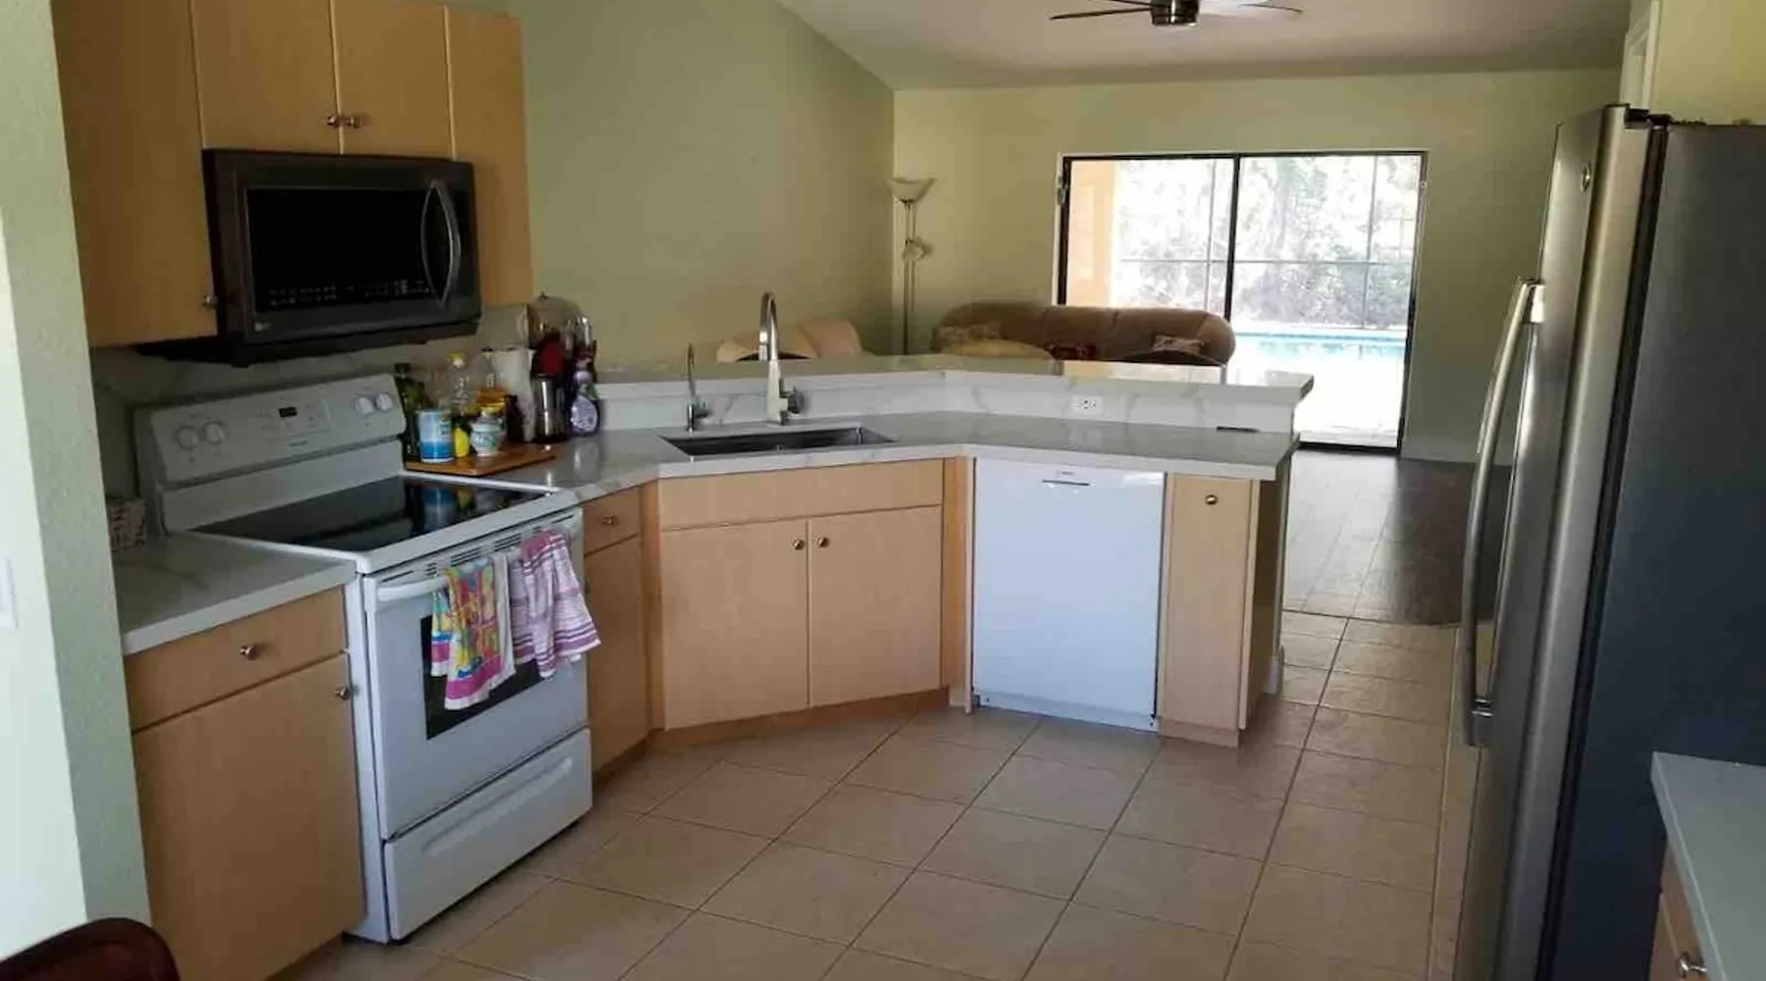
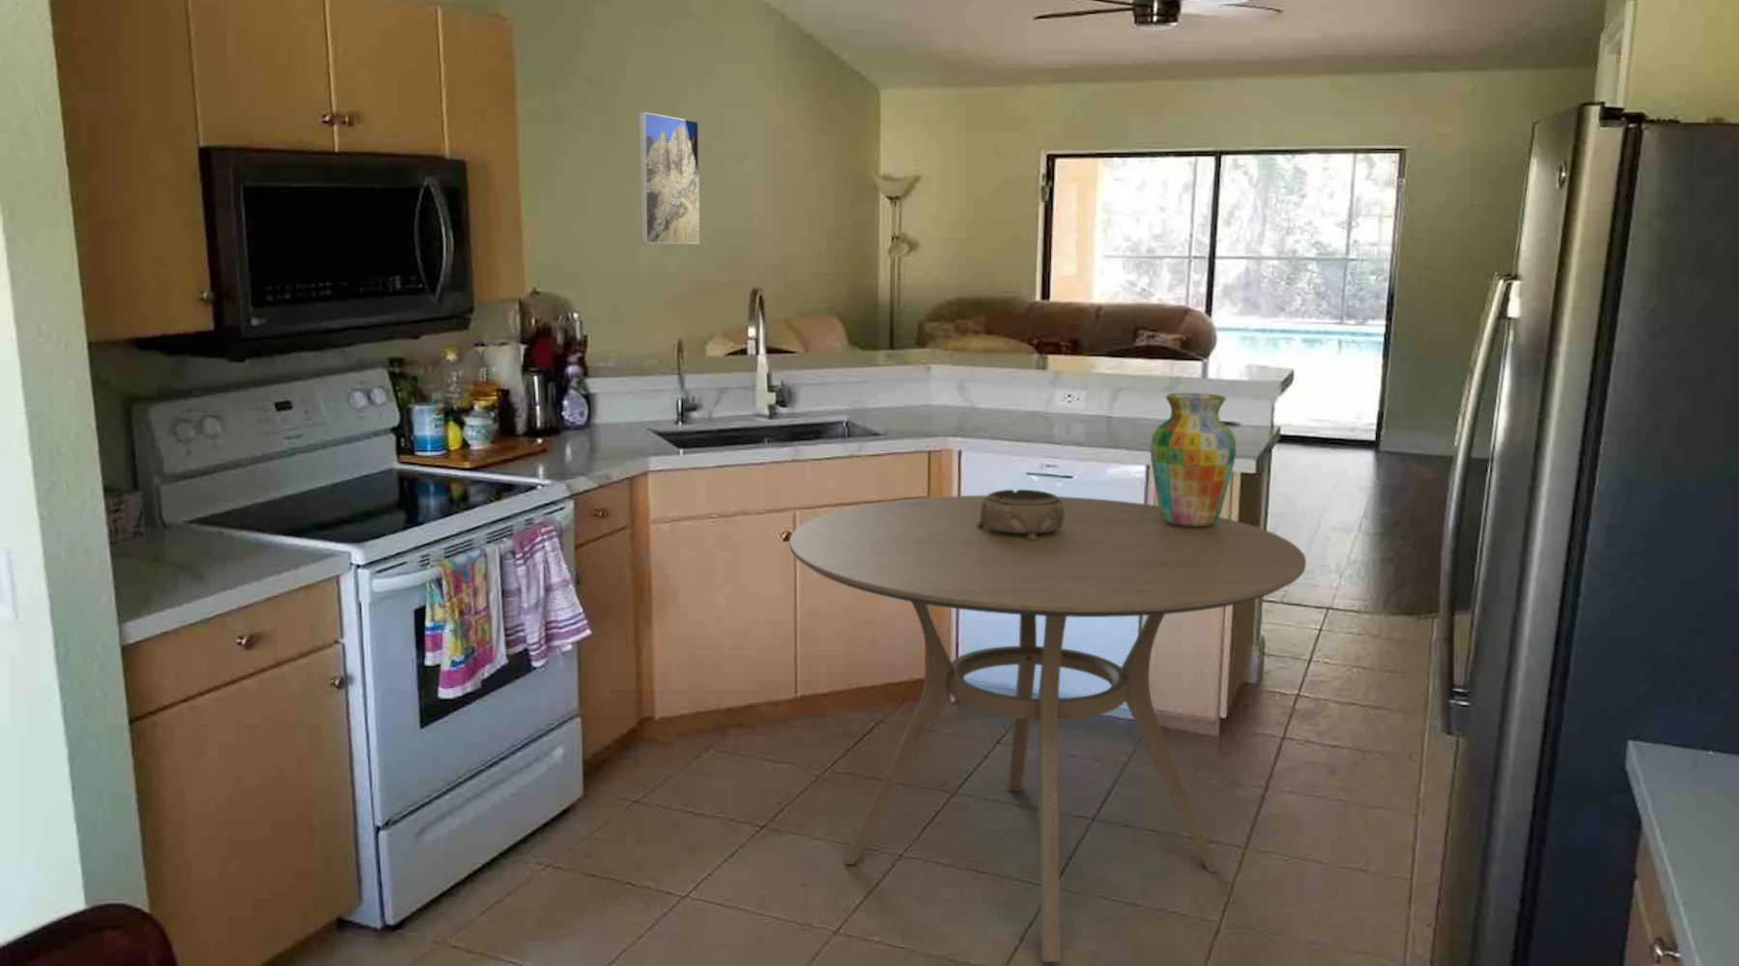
+ dining table (1036, 705)
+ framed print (671, 181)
+ vase (1192, 459)
+ decorative bowl (1024, 512)
